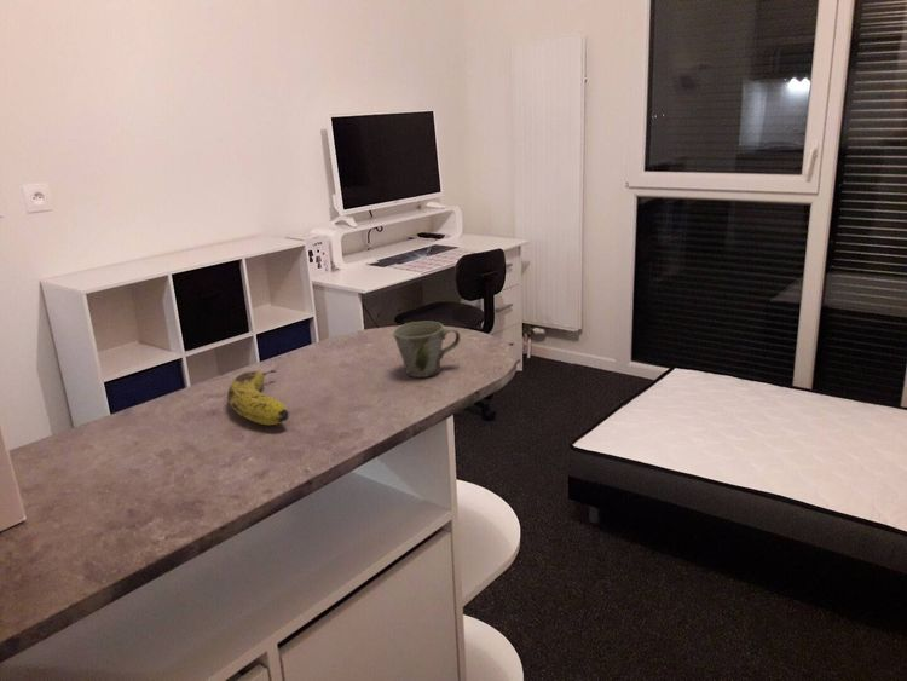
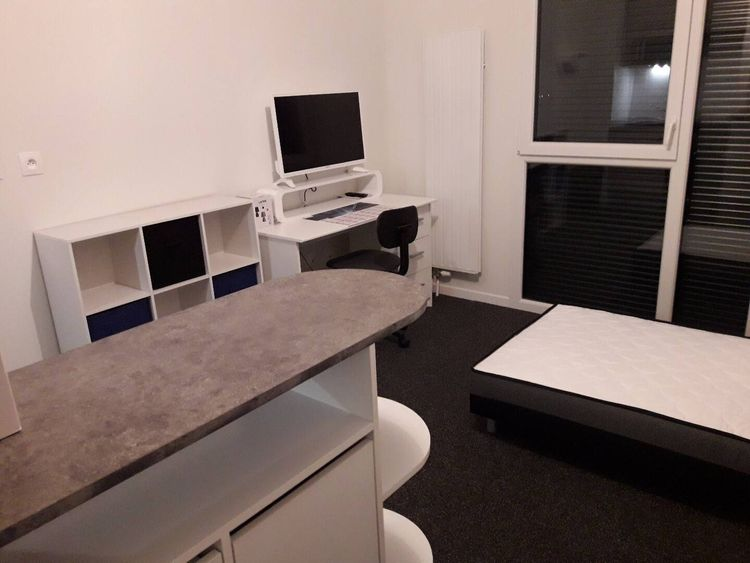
- fruit (267, 396)
- mug (424, 348)
